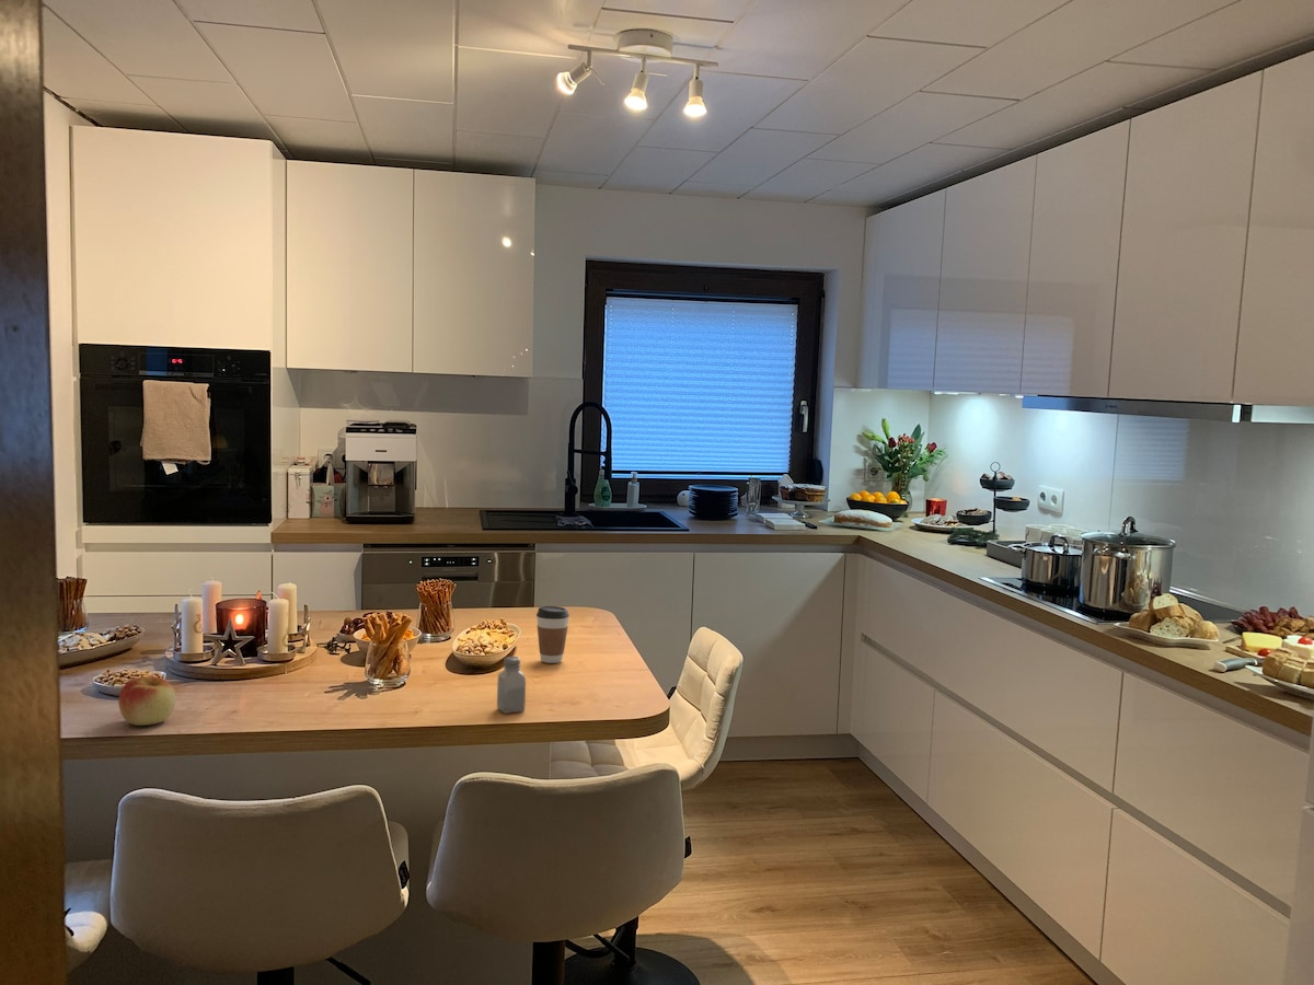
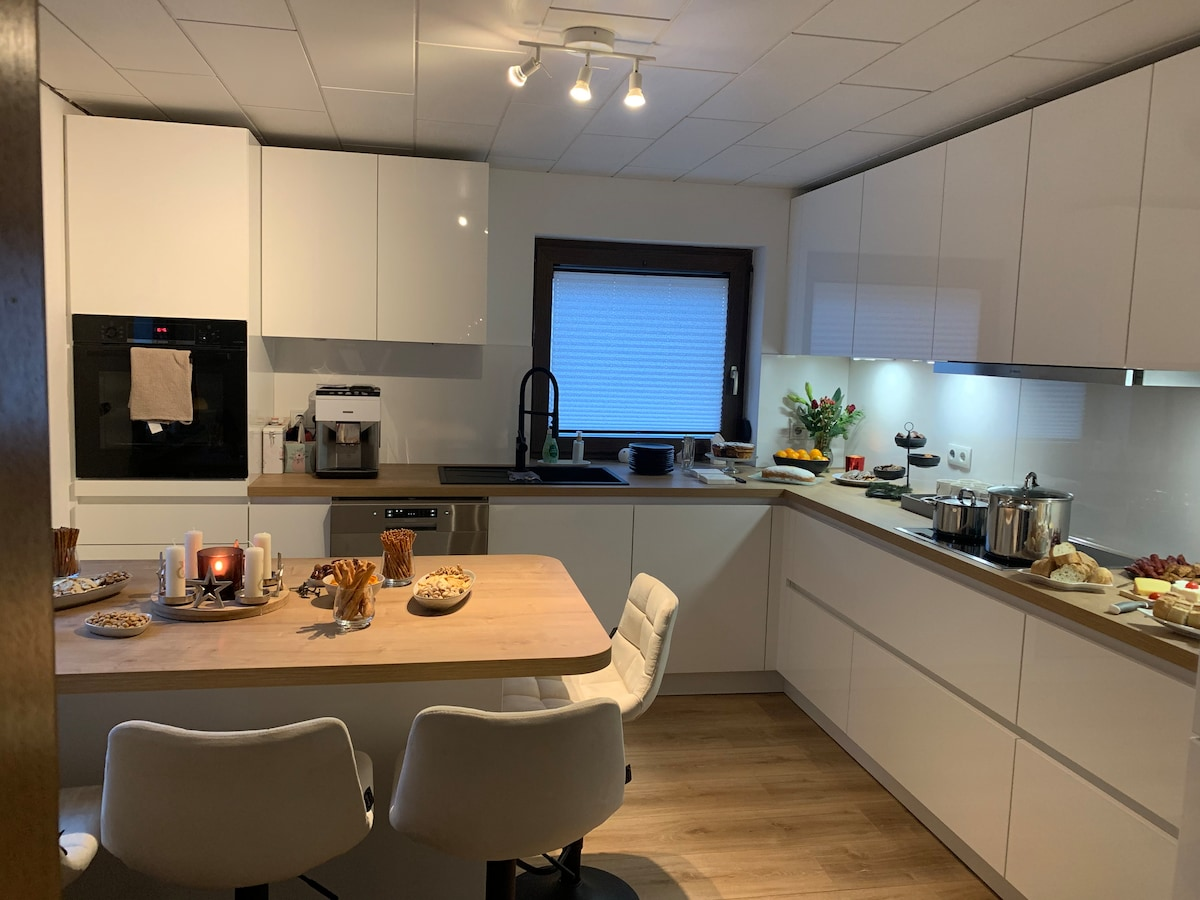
- saltshaker (511, 683)
- coffee cup (552, 634)
- apple (148, 699)
